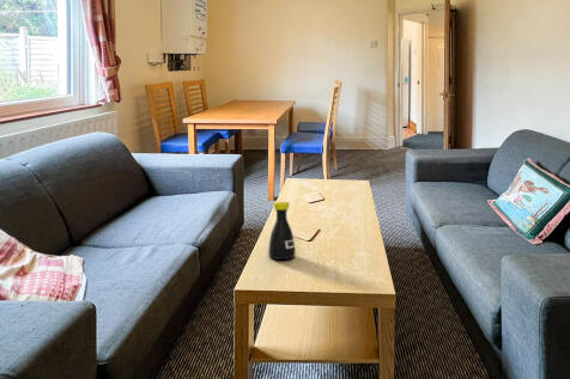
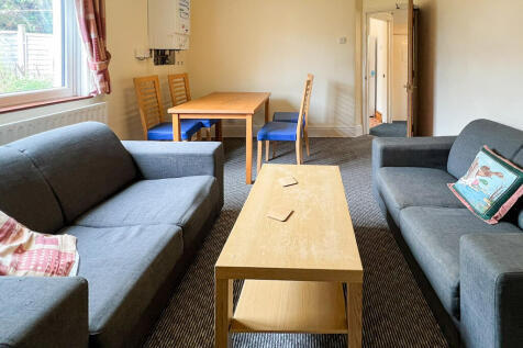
- bottle (281, 230)
